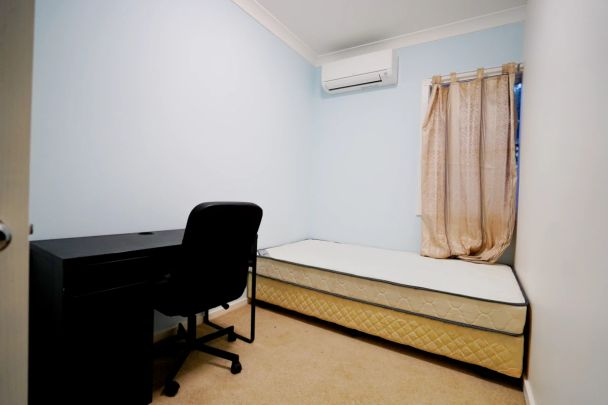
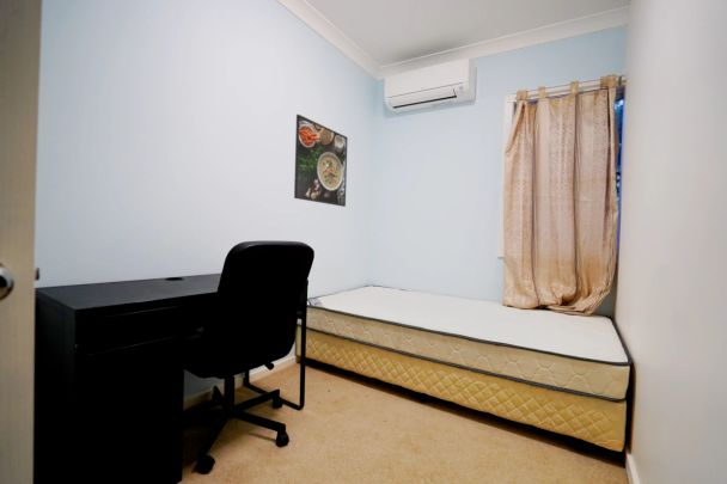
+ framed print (323, 164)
